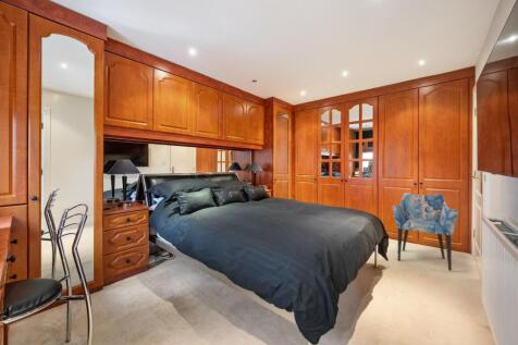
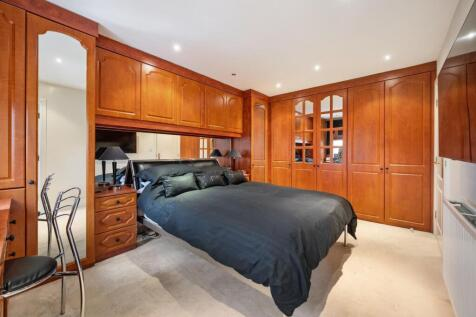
- armchair (422, 225)
